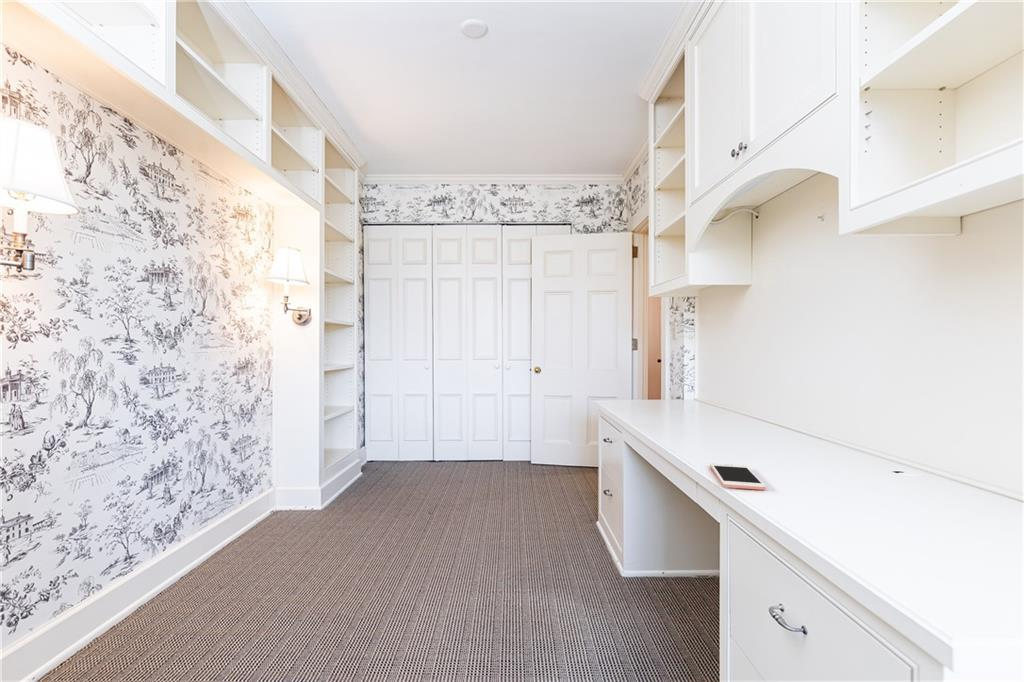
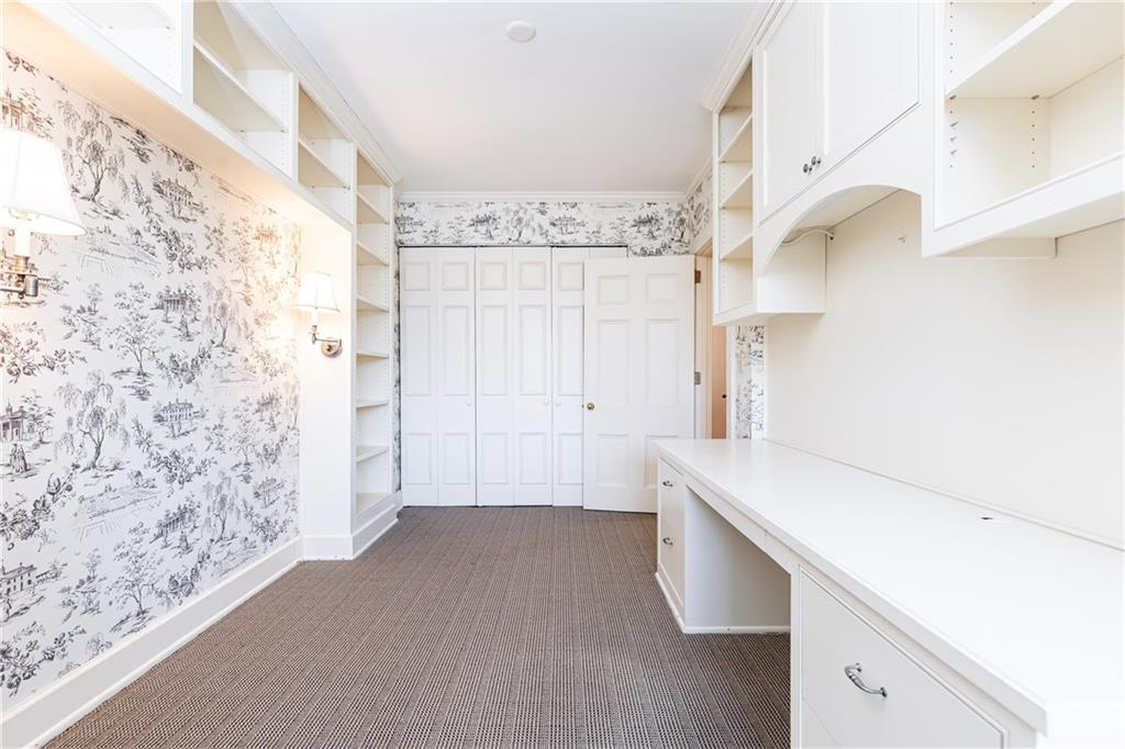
- cell phone (735, 475)
